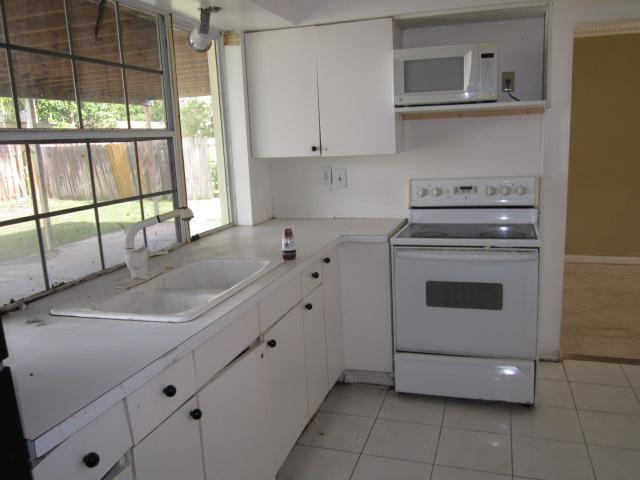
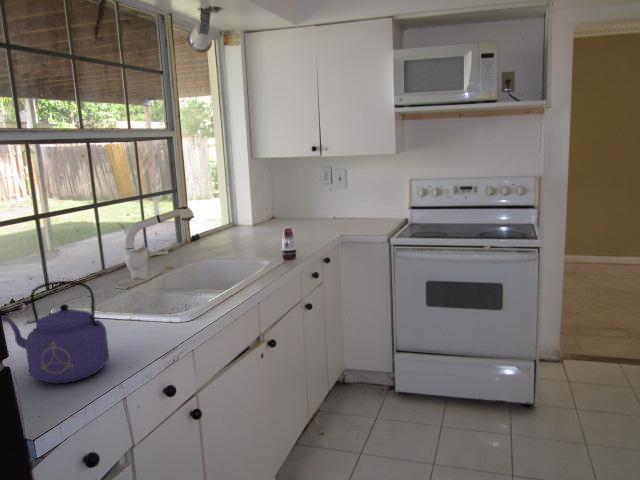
+ kettle (53, 327)
